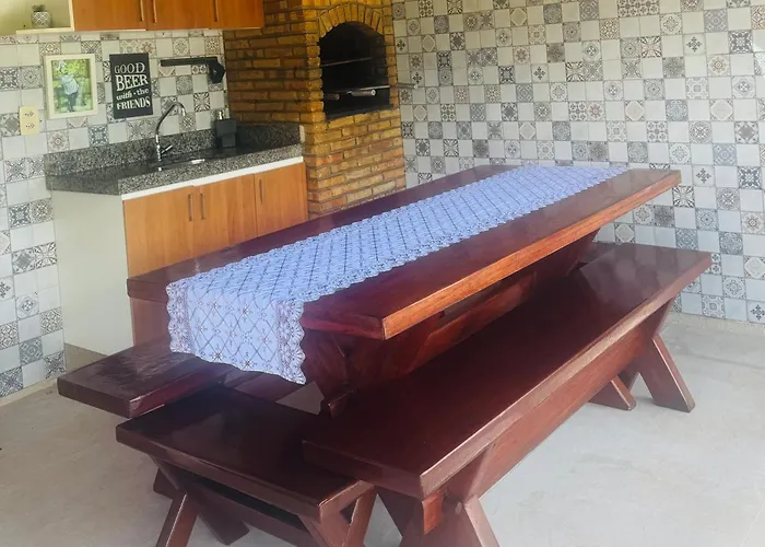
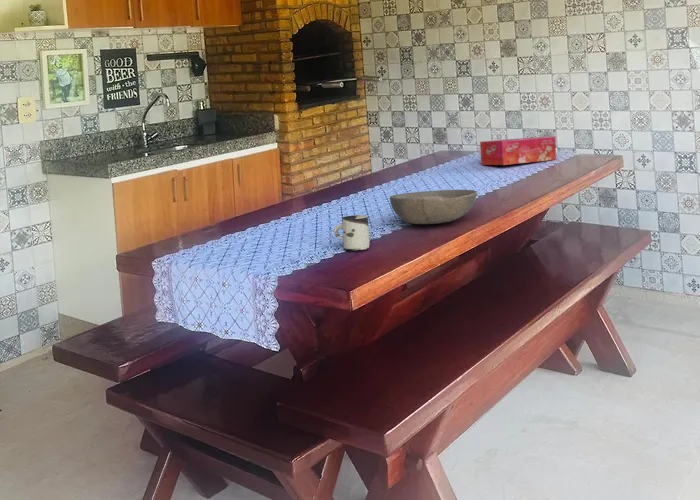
+ bowl (433, 207)
+ tissue box (518, 150)
+ cup (351, 232)
